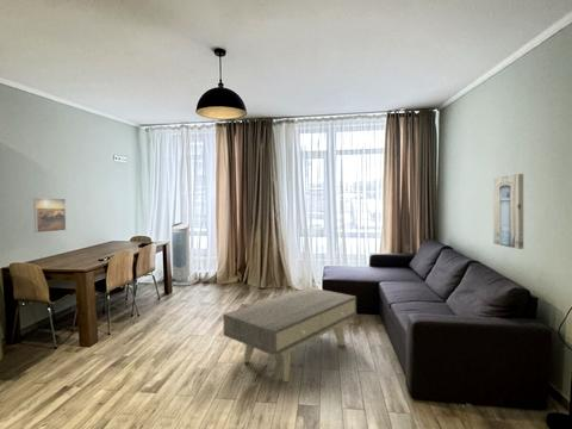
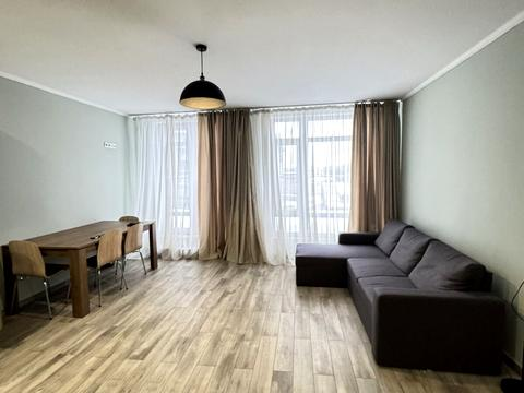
- coffee table (297, 329)
- air purifier (180, 253)
- wall art (506, 211)
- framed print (50, 214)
